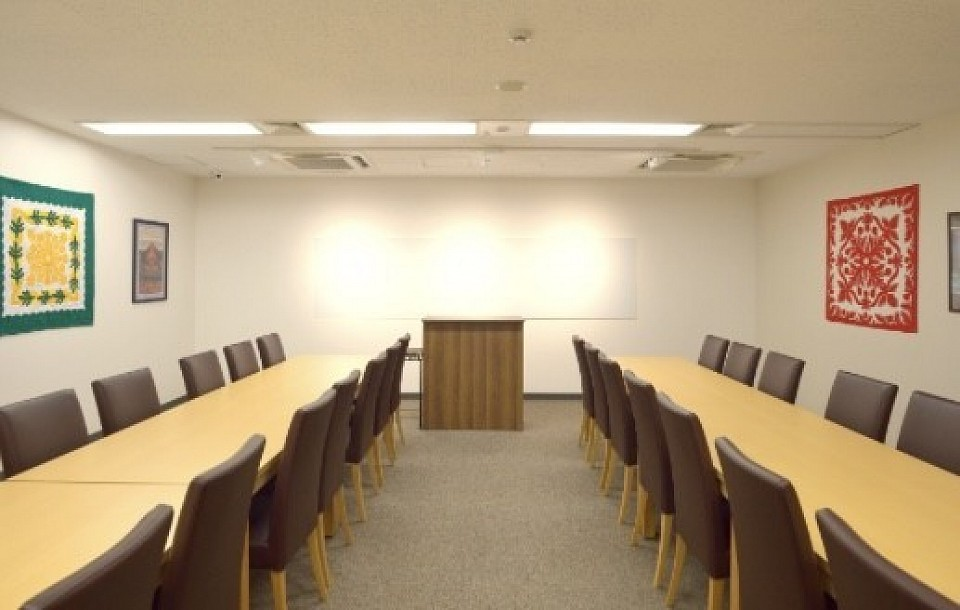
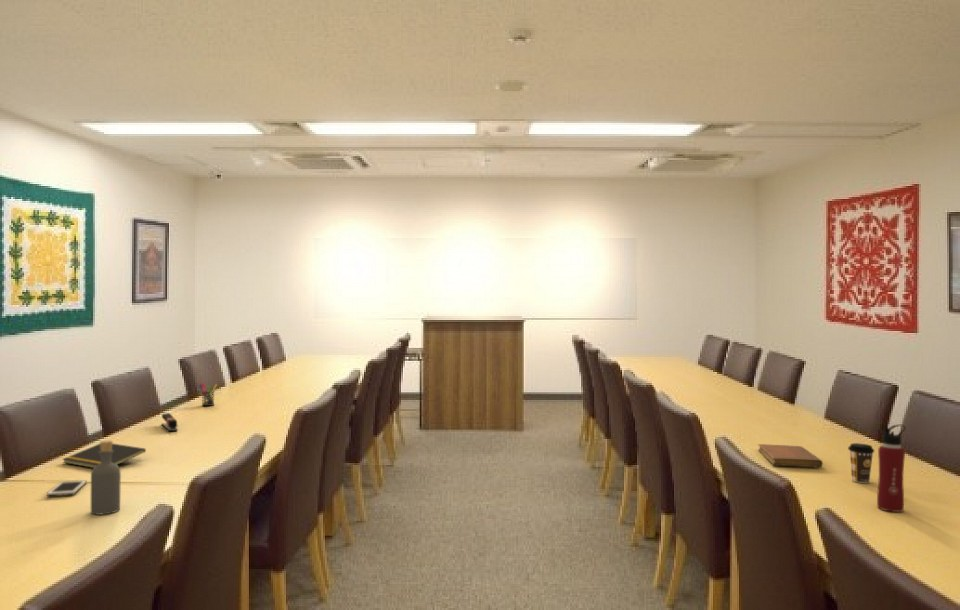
+ coffee cup (860, 463)
+ notepad (100, 456)
+ cell phone (67, 488)
+ water bottle (891, 466)
+ notebook (788, 455)
+ bottle (105, 476)
+ pen holder (207, 393)
+ stapler (169, 421)
